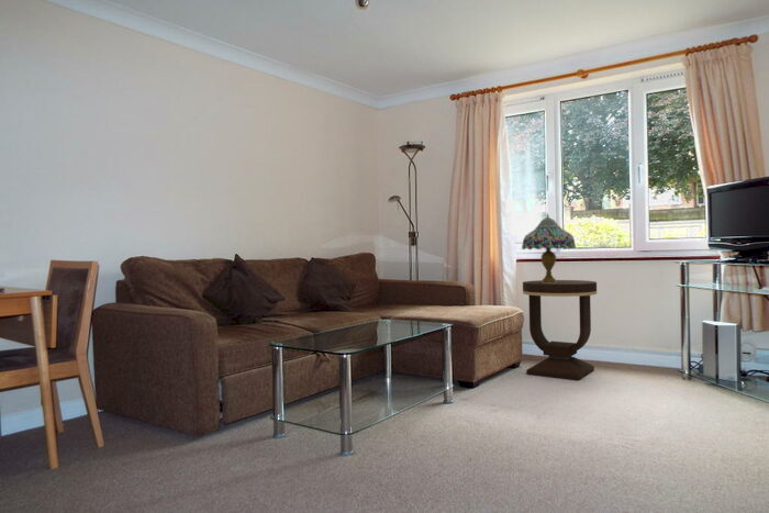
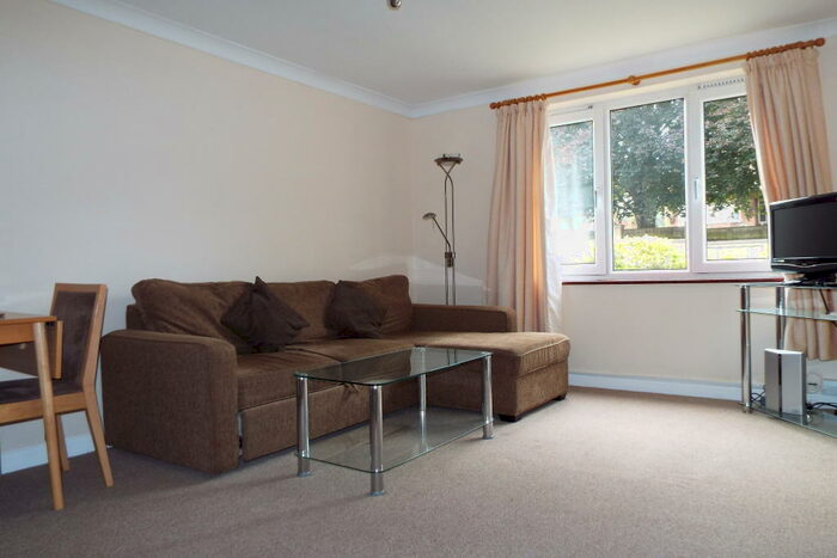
- table lamp (548, 247)
- side table (559, 342)
